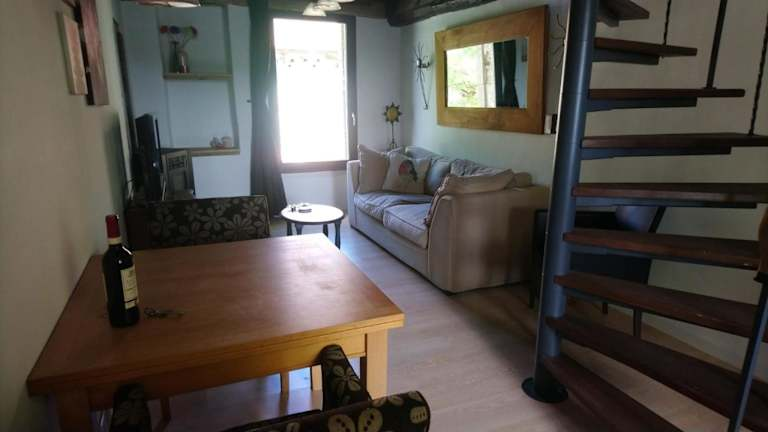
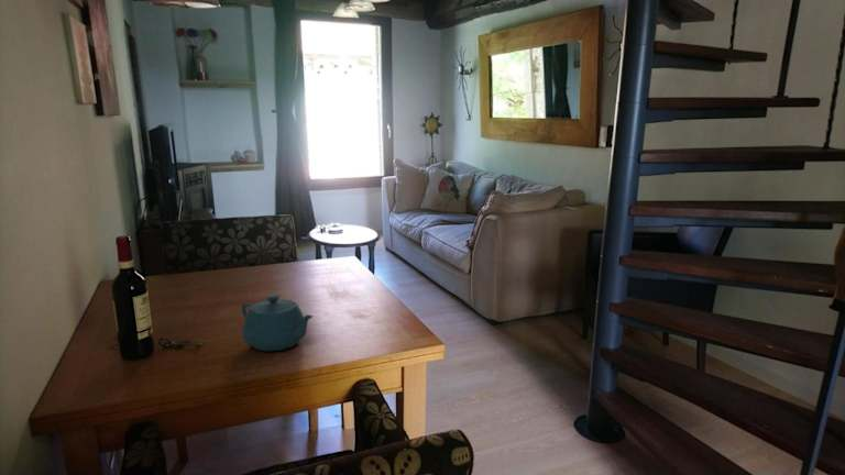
+ teapot (276, 320)
